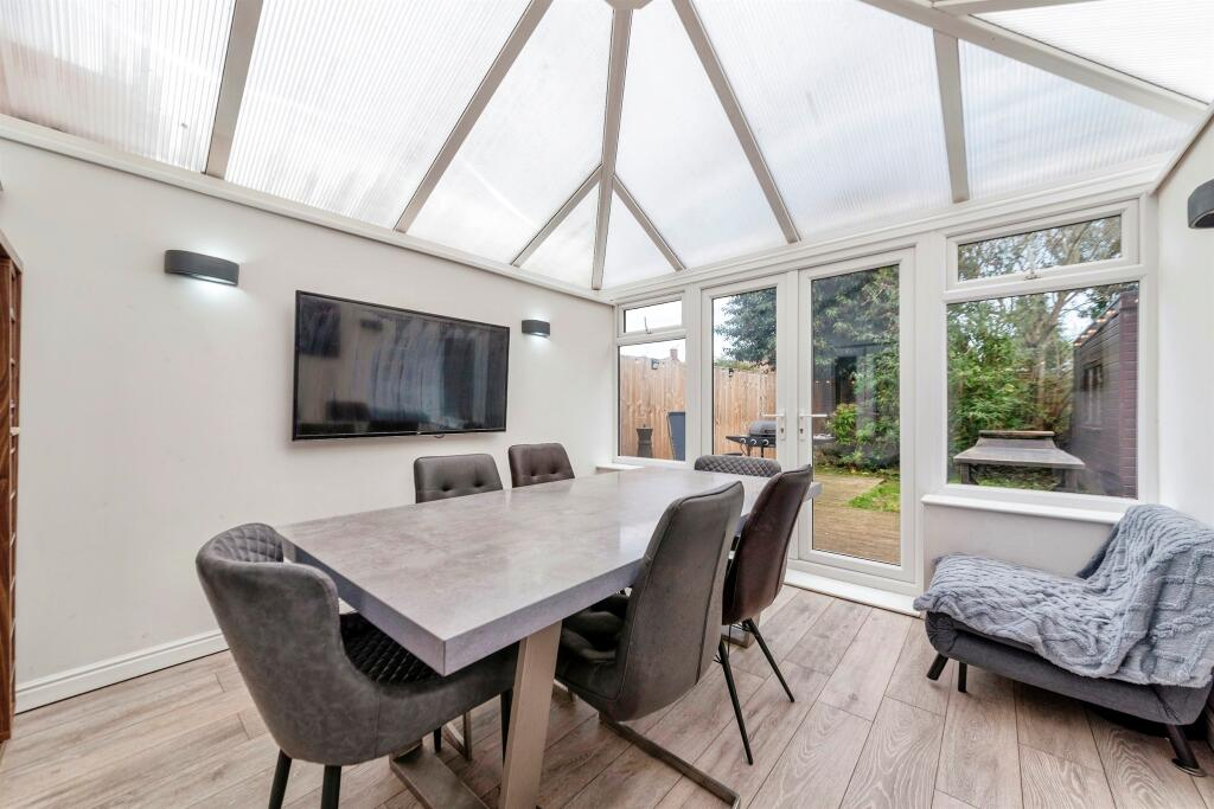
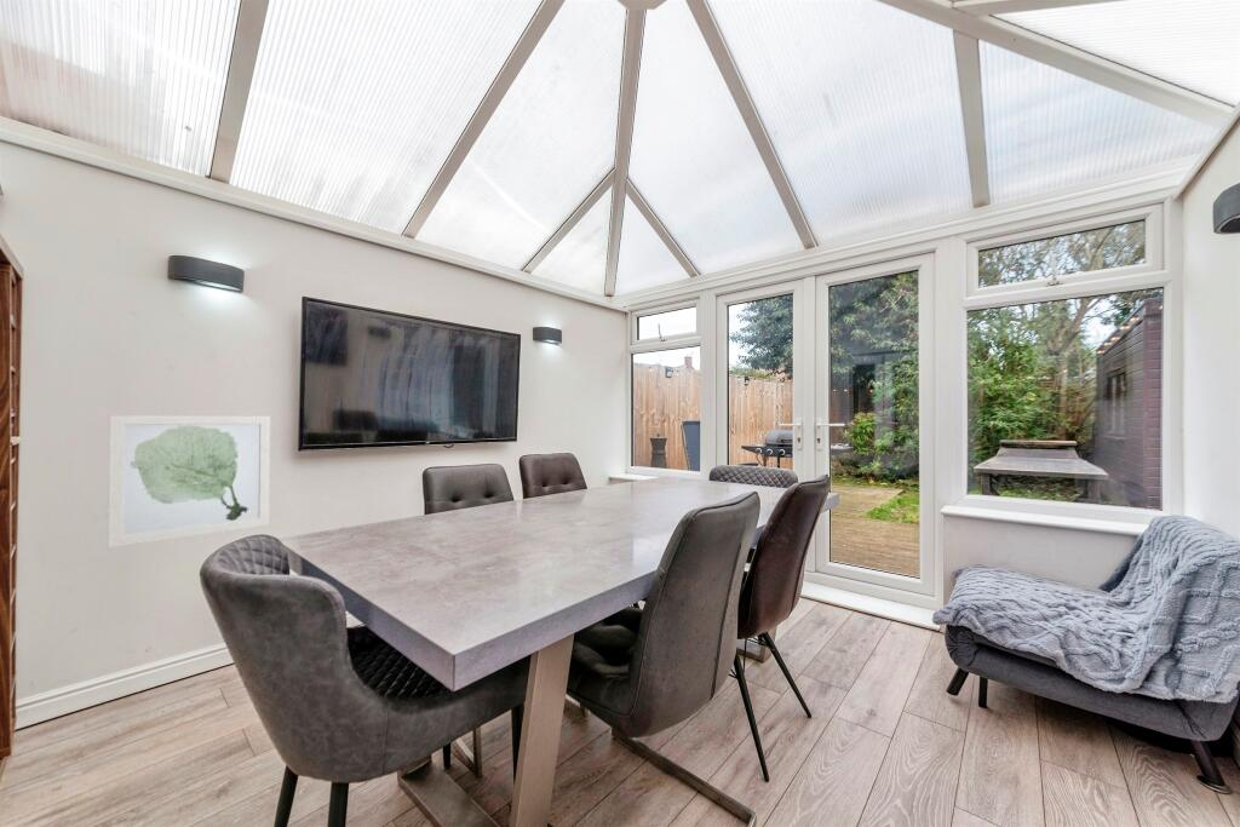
+ wall art (196, 475)
